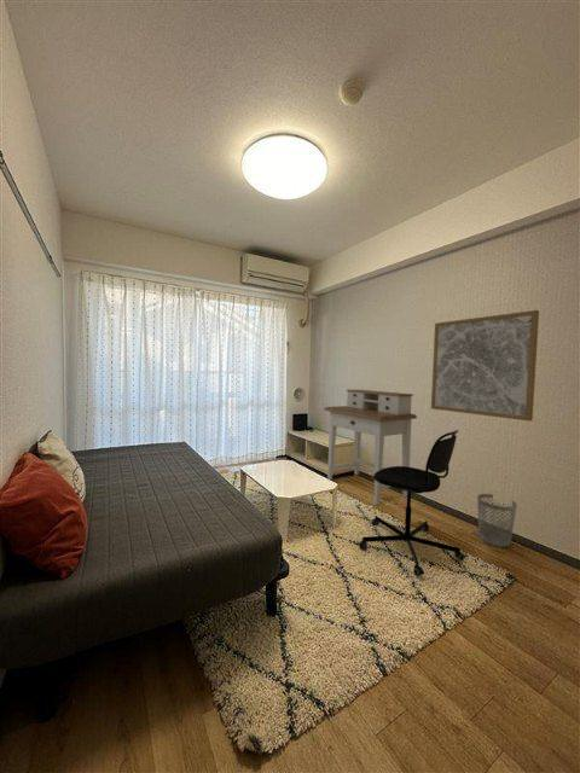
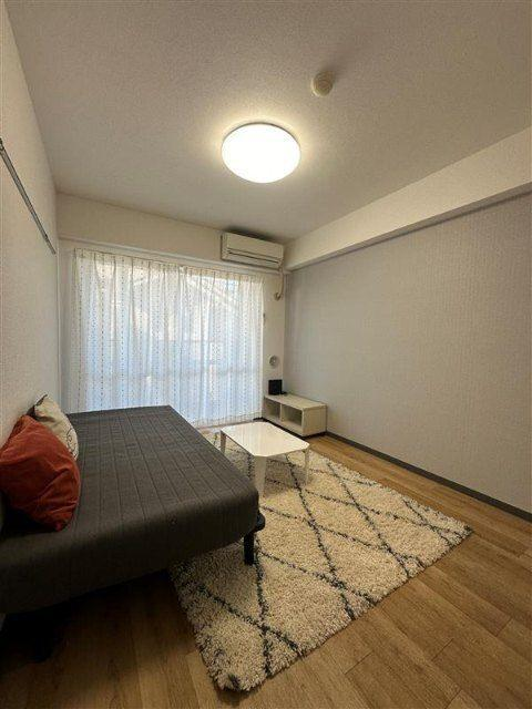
- wastebasket (495, 519)
- wall art (477, 366)
- office chair (411, 484)
- desk (360, 440)
